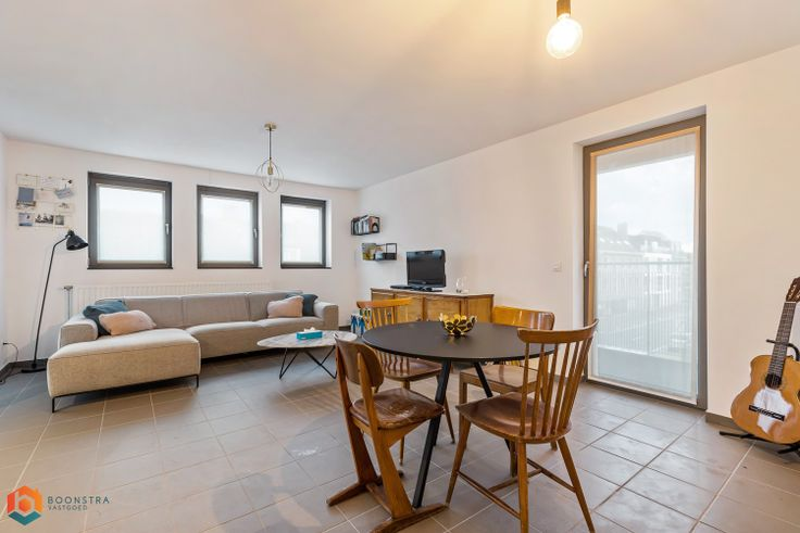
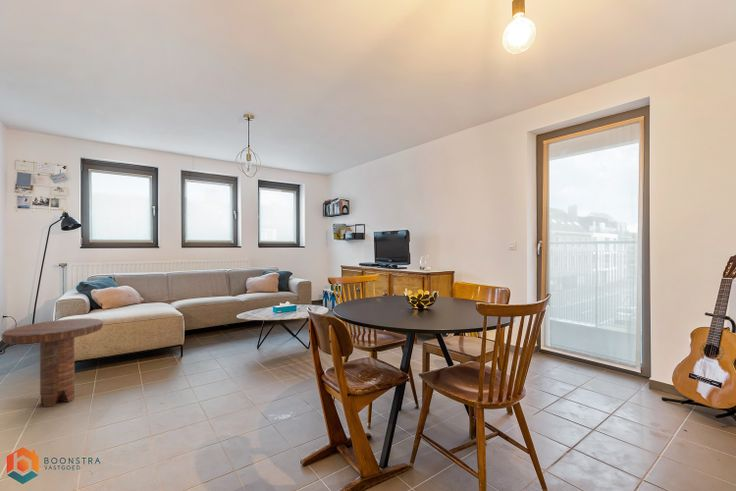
+ side table (56, 363)
